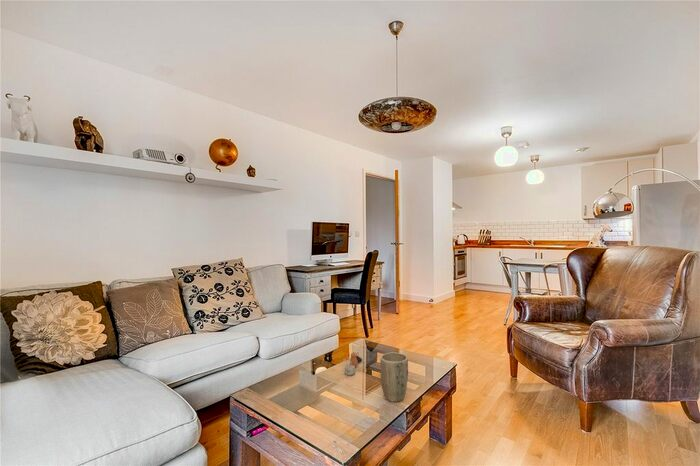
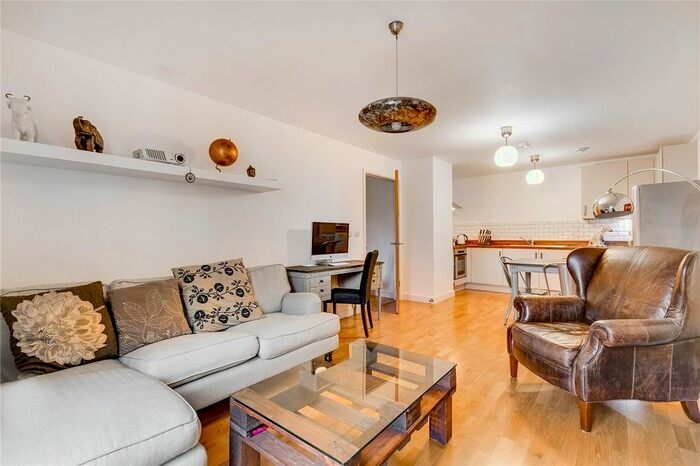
- teapot (353, 359)
- plant pot (394, 377)
